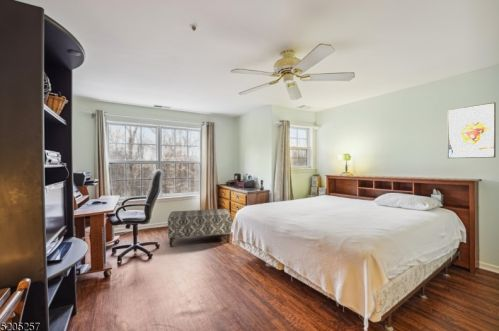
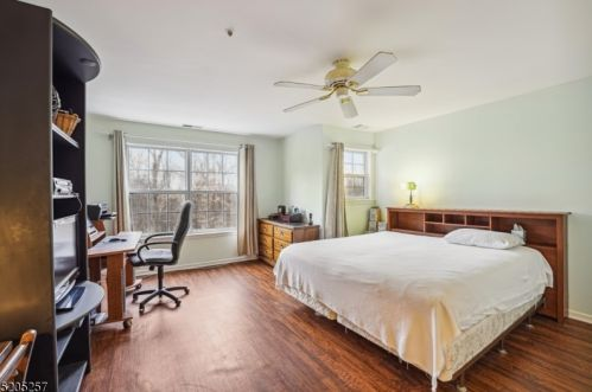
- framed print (469, 132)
- bench (200, 226)
